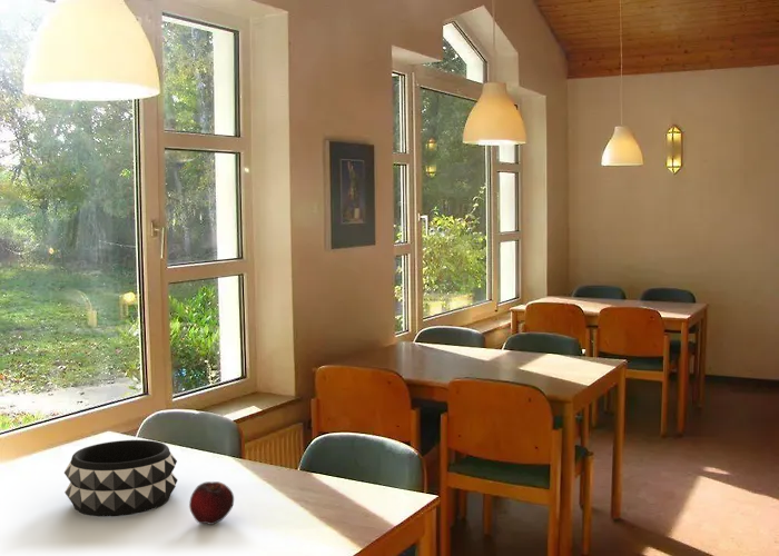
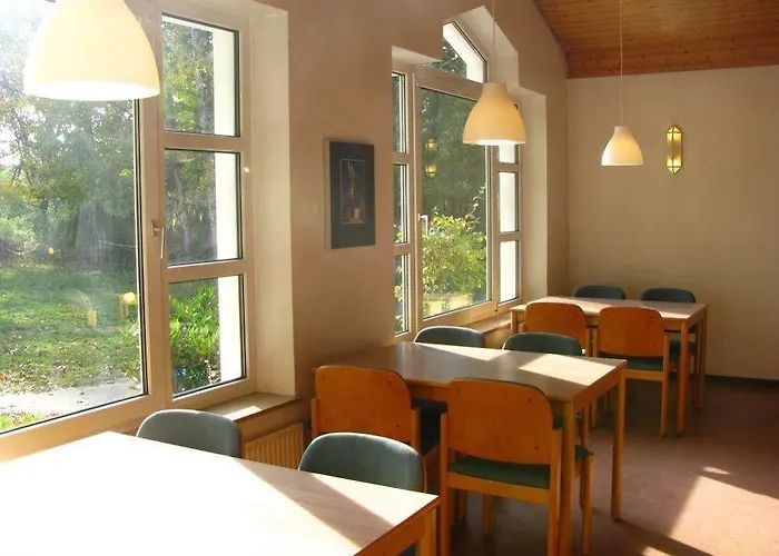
- decorative bowl (121, 476)
- fruit (210, 503)
